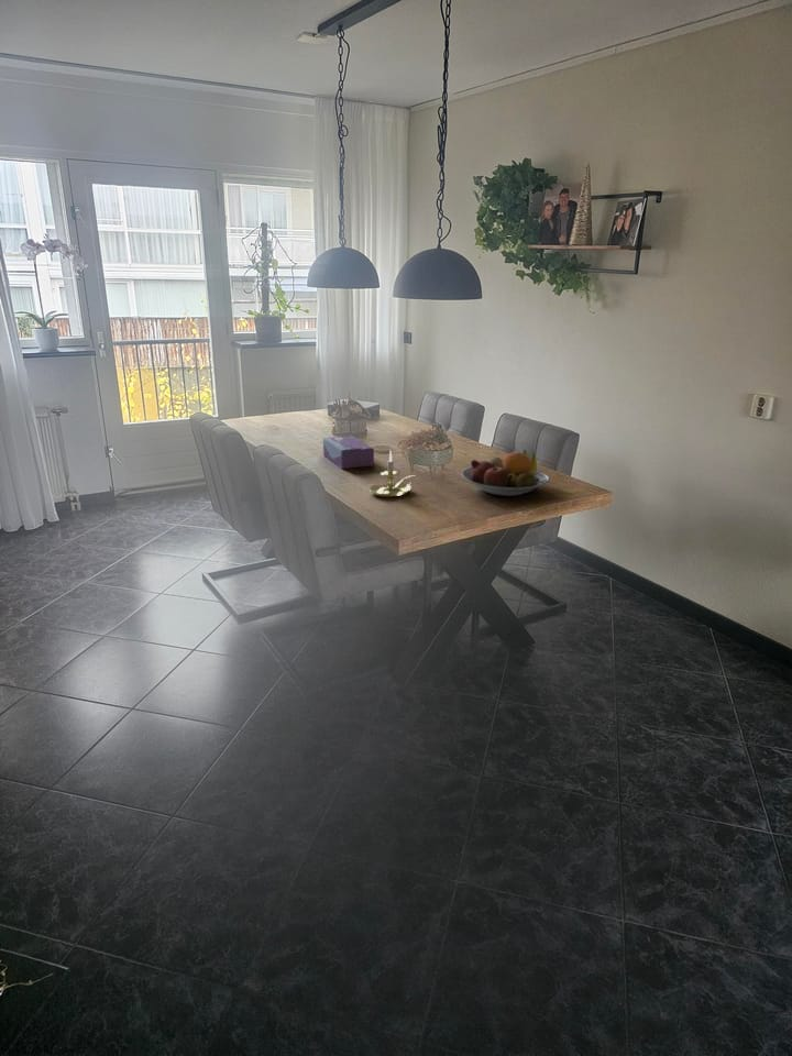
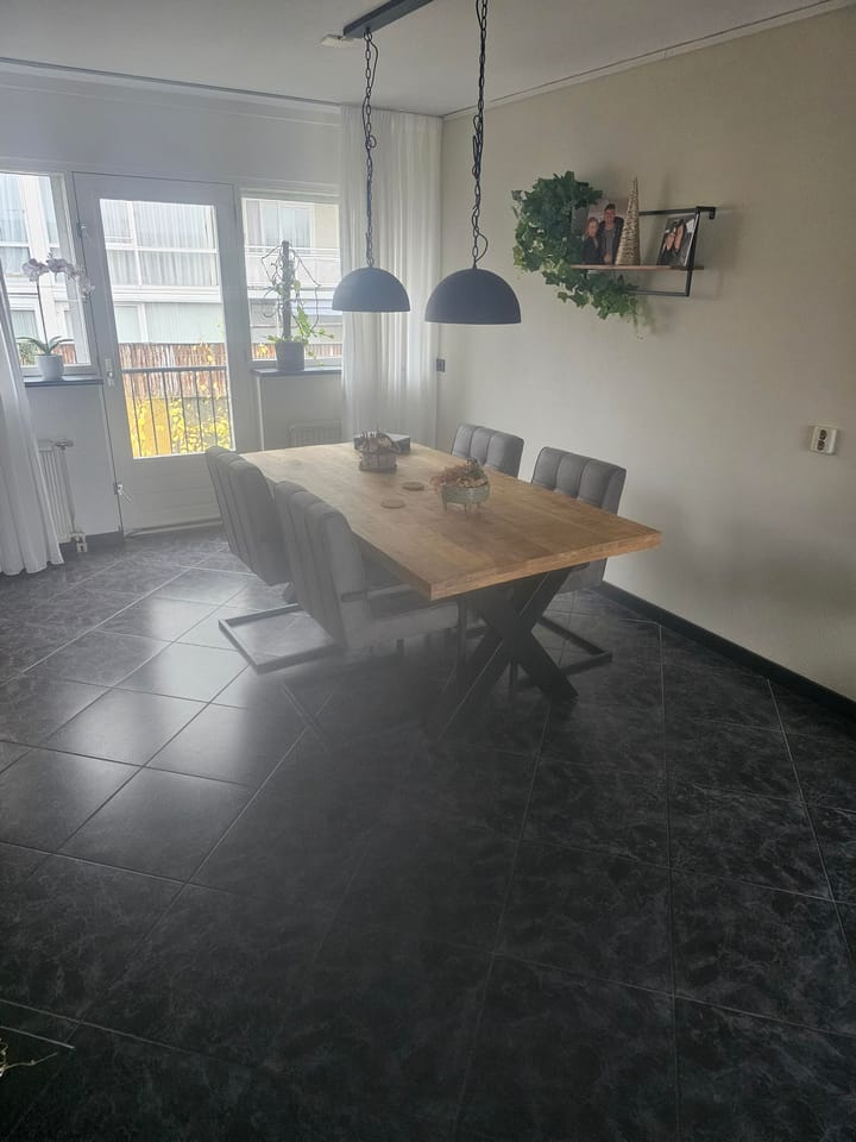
- fruit bowl (505, 472)
- tissue box (348, 451)
- candle holder (393, 471)
